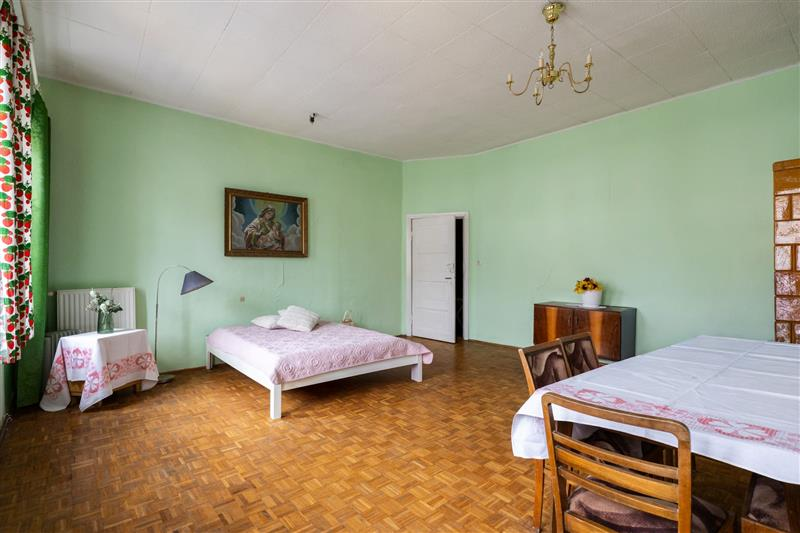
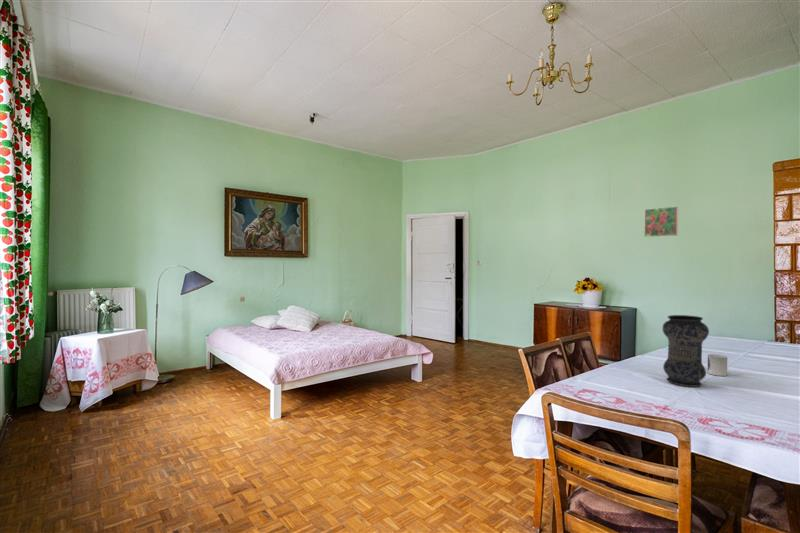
+ vase (684, 349)
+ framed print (660, 222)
+ cup (717, 364)
